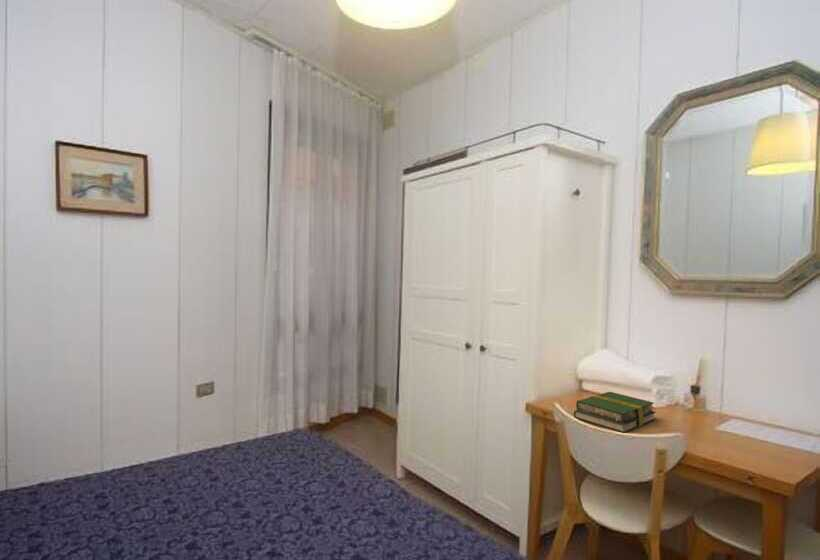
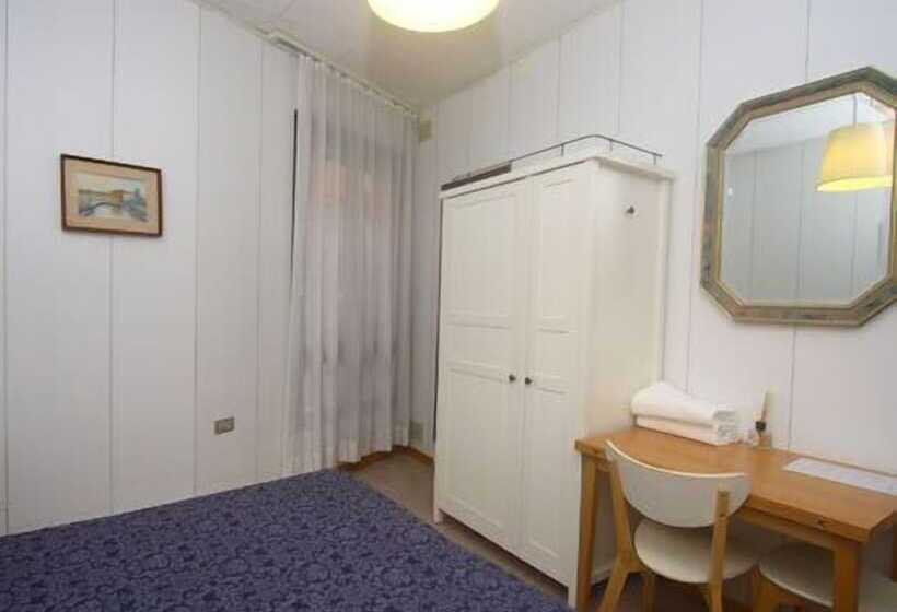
- book (614, 409)
